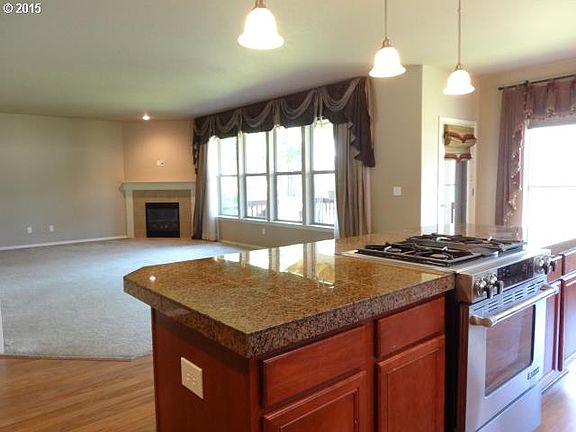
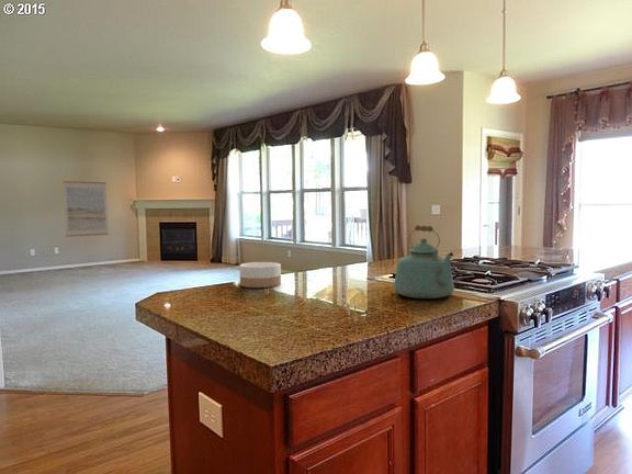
+ wall art (86, 208)
+ bowl (260, 274)
+ kettle (427, 260)
